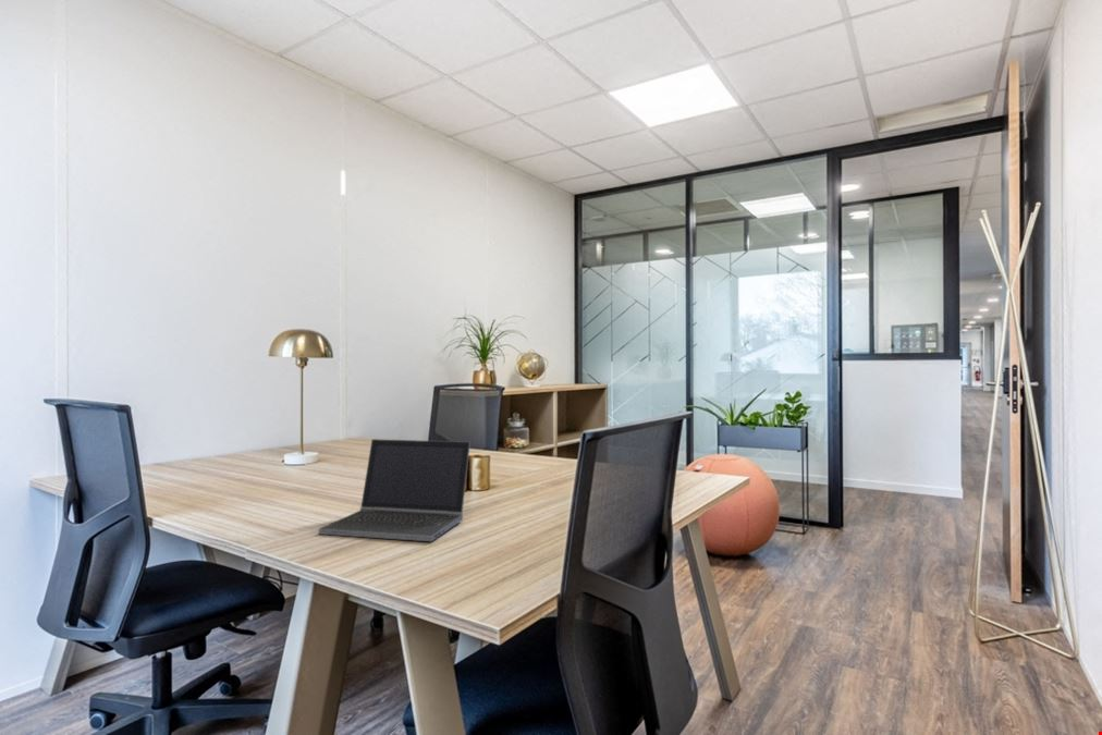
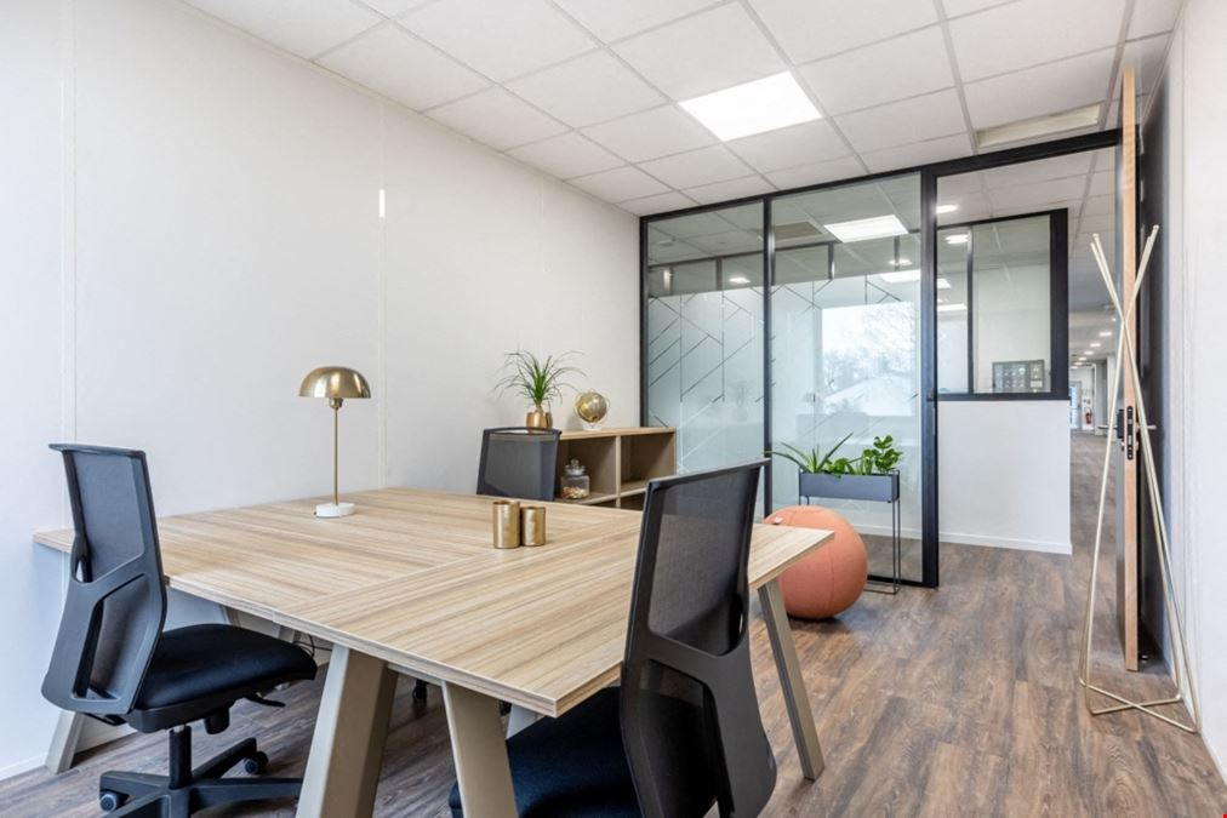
- laptop computer (399, 485)
